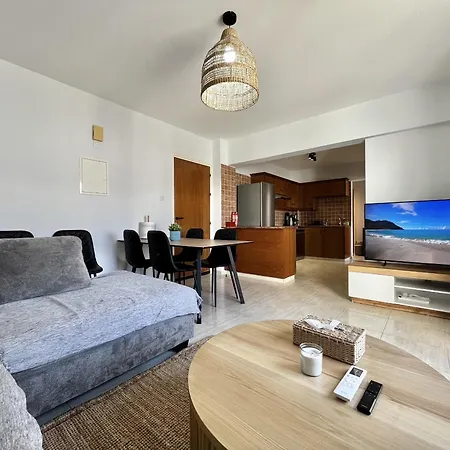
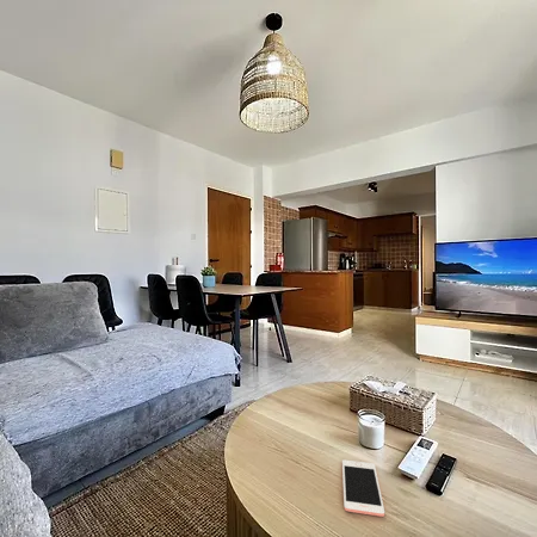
+ cell phone (360, 484)
